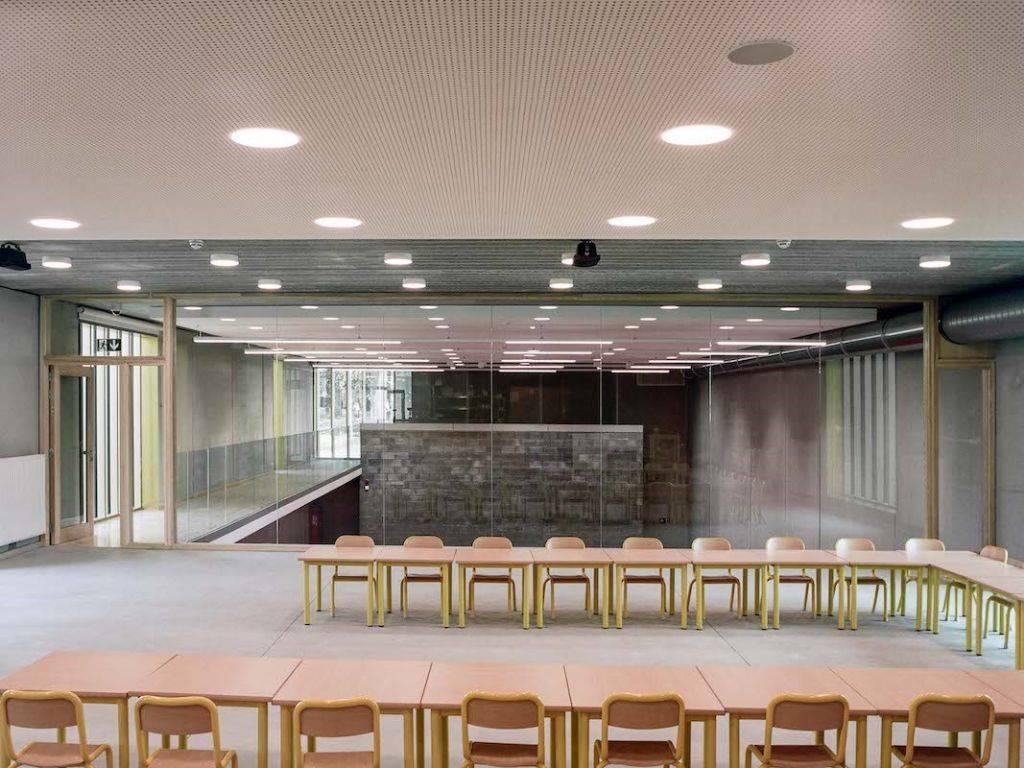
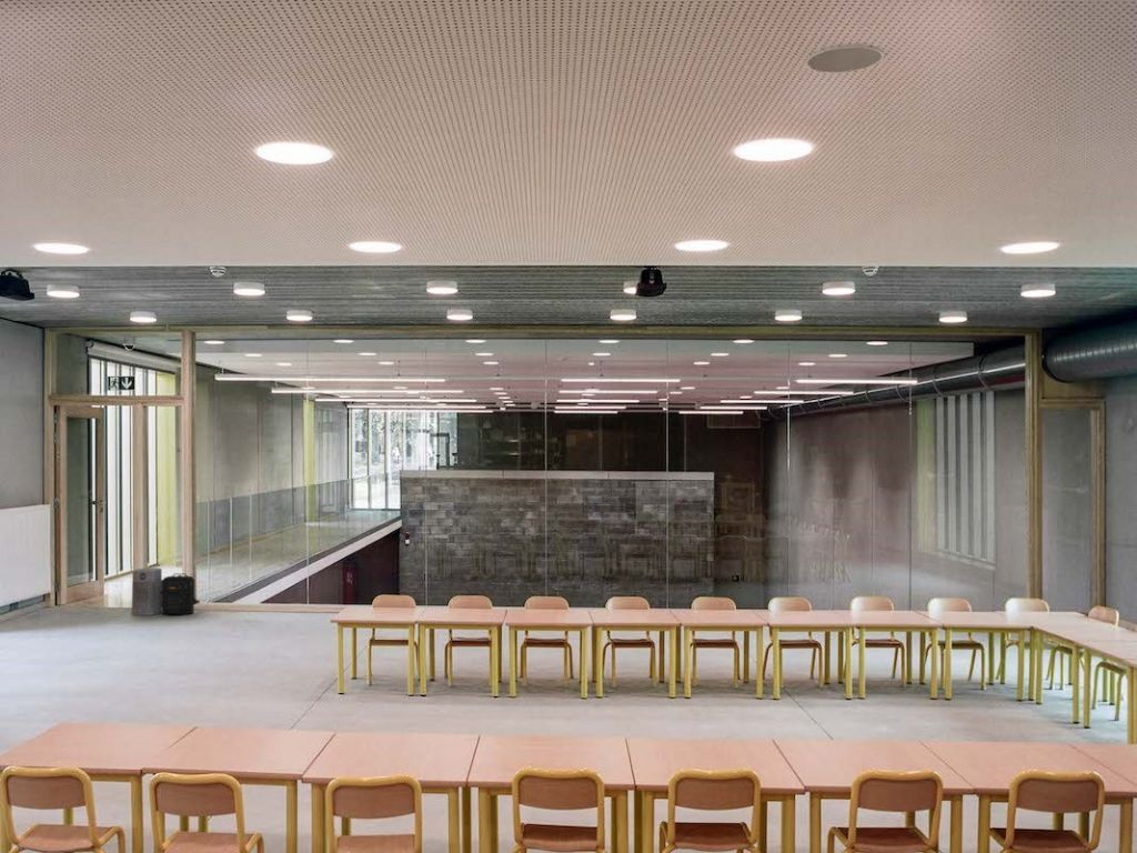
+ air purifier (148, 591)
+ backpack (179, 593)
